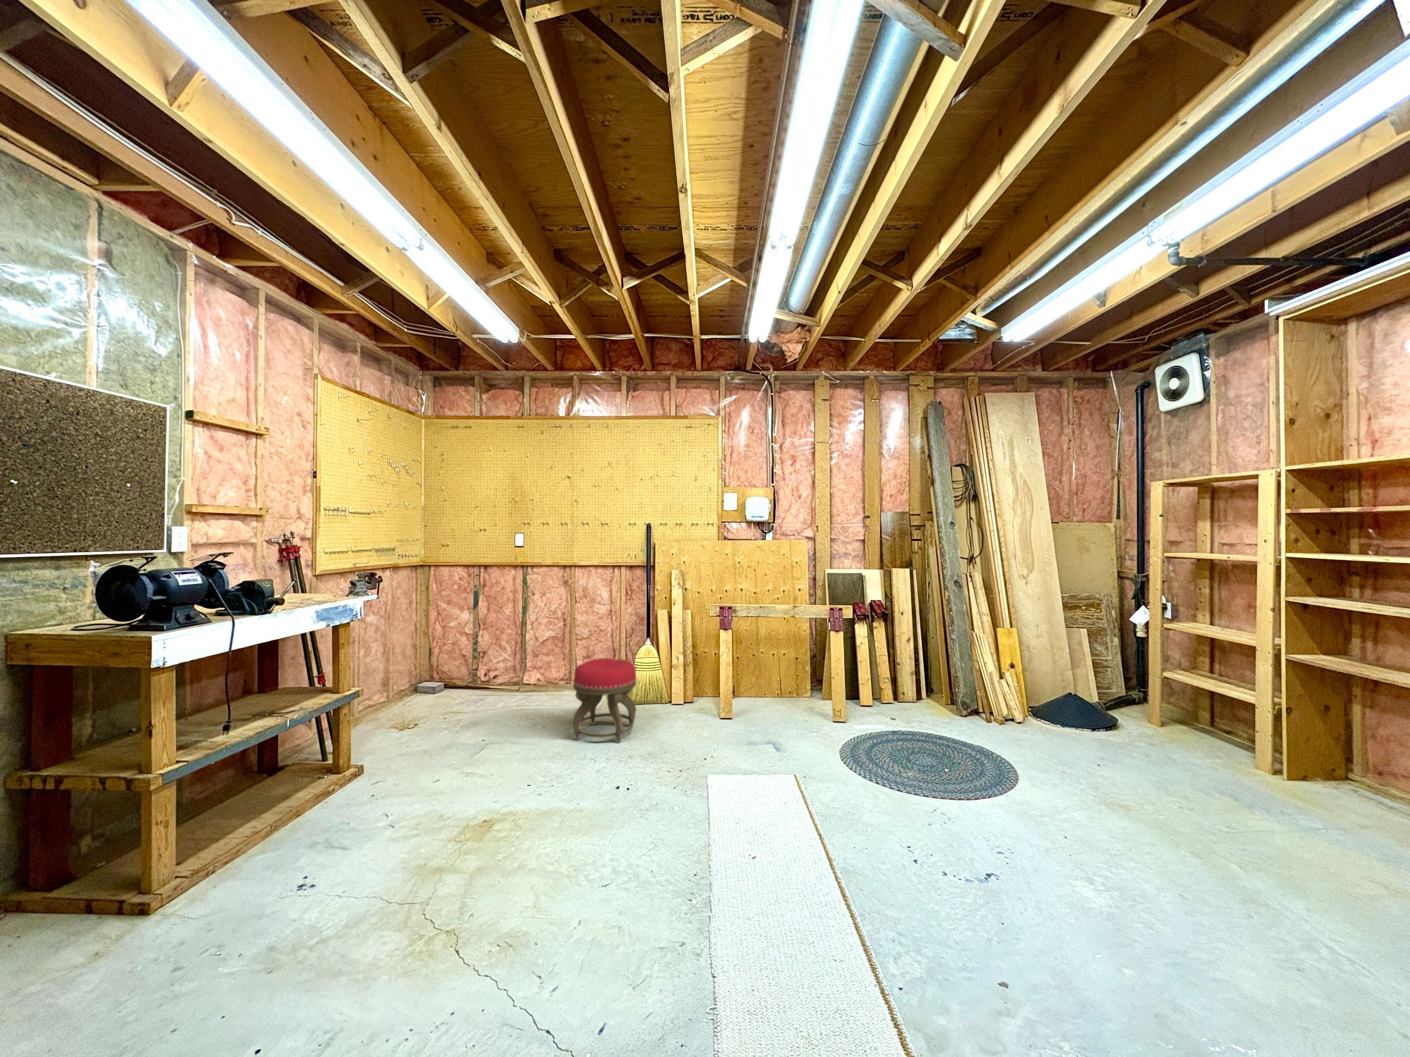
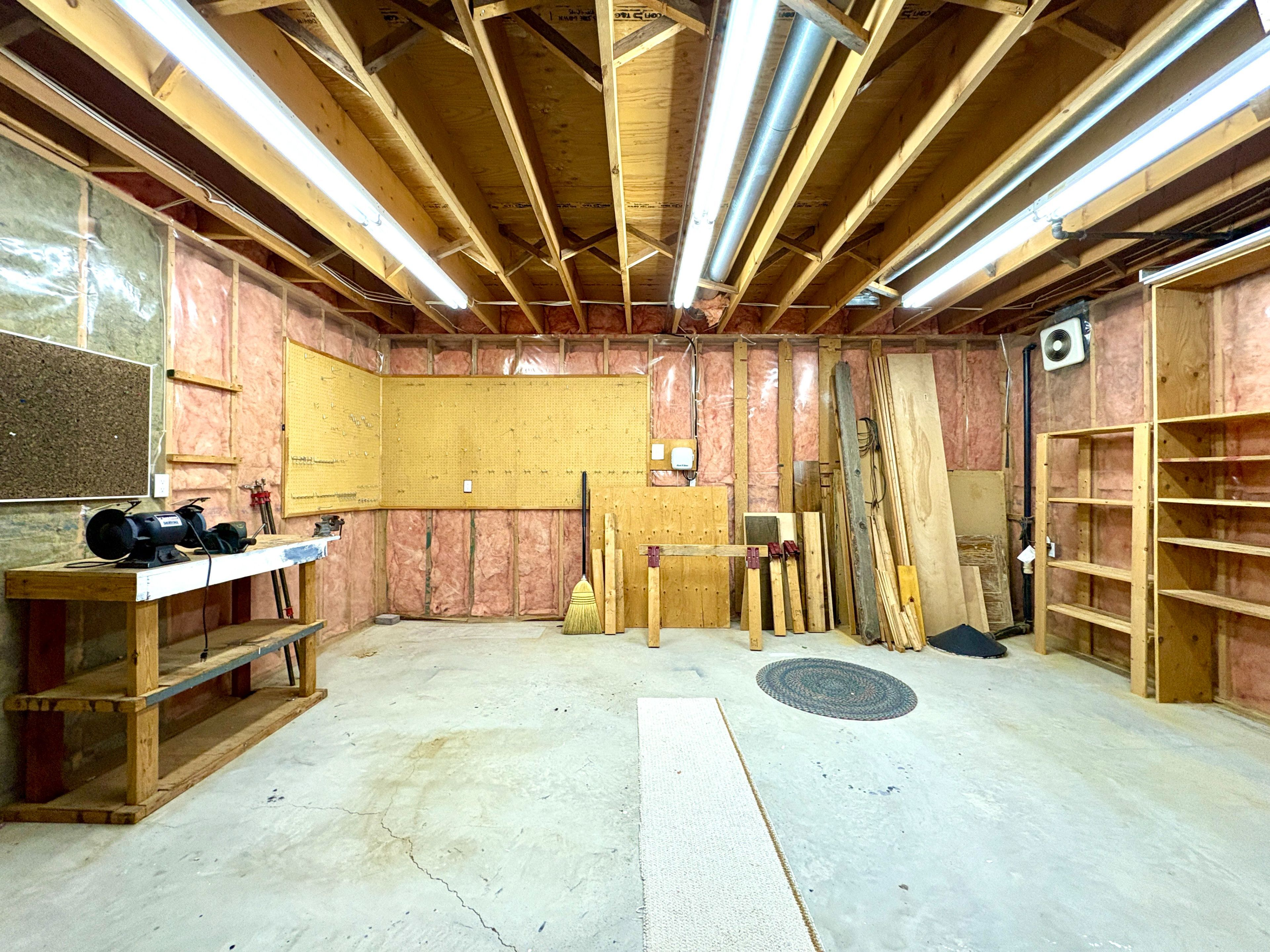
- stool (607, 697)
